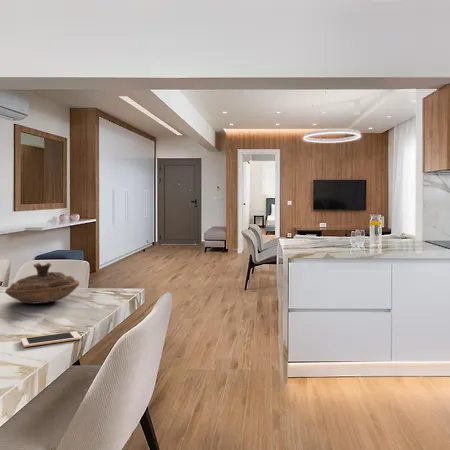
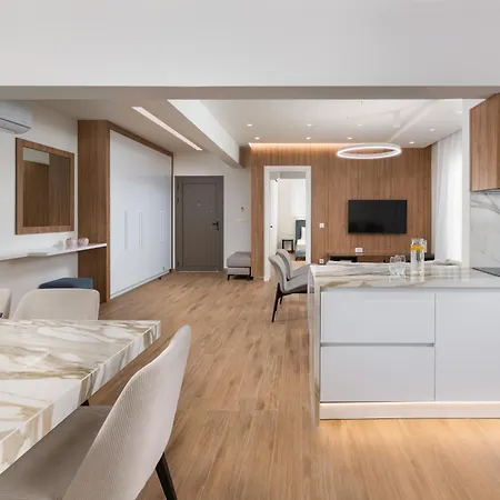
- cell phone (51, 338)
- decorative bowl (43, 282)
